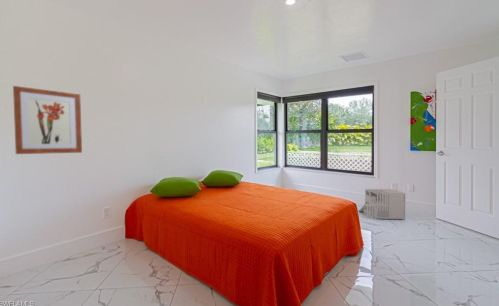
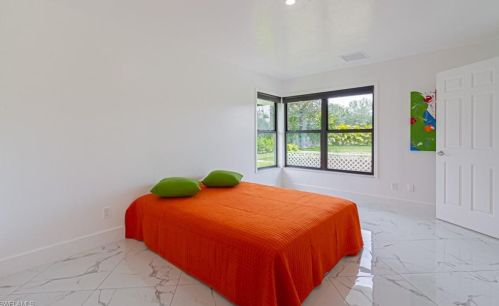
- wall art (50, 122)
- architectural model (379, 202)
